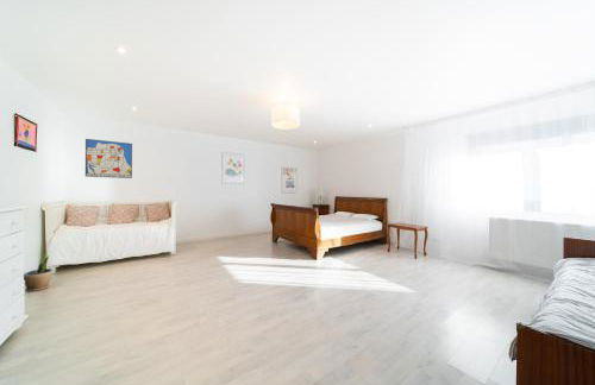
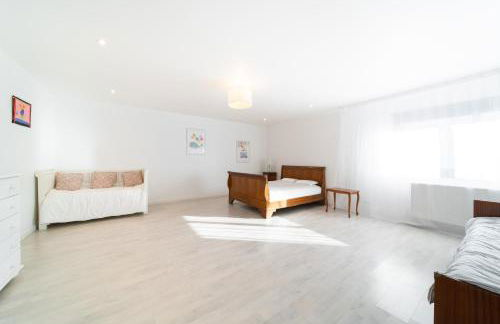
- wall art (109, 159)
- potted plant (38, 271)
